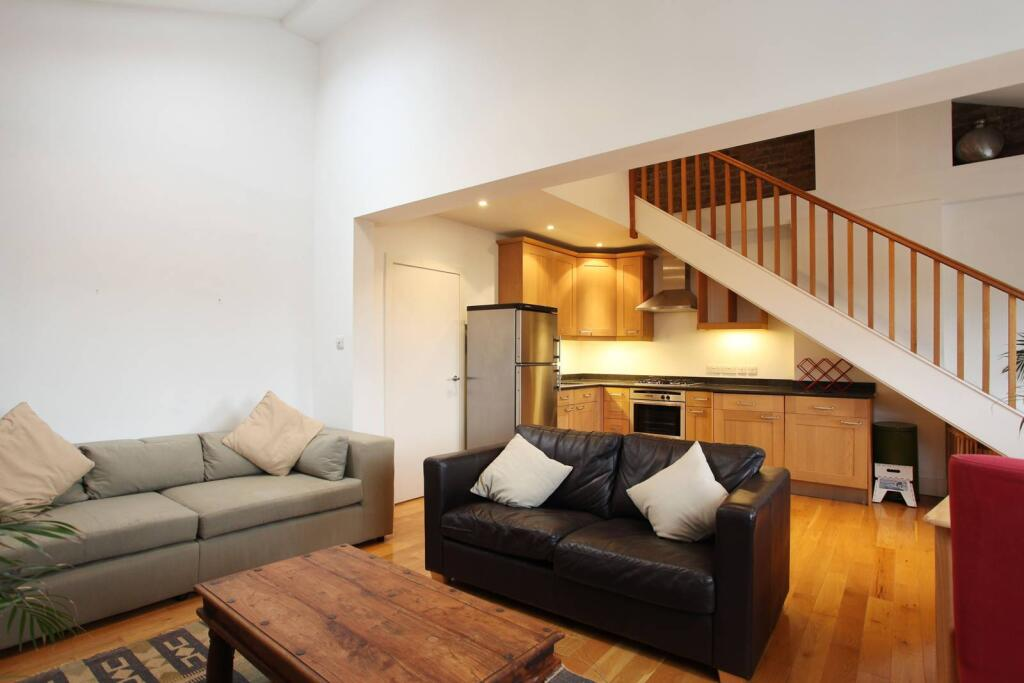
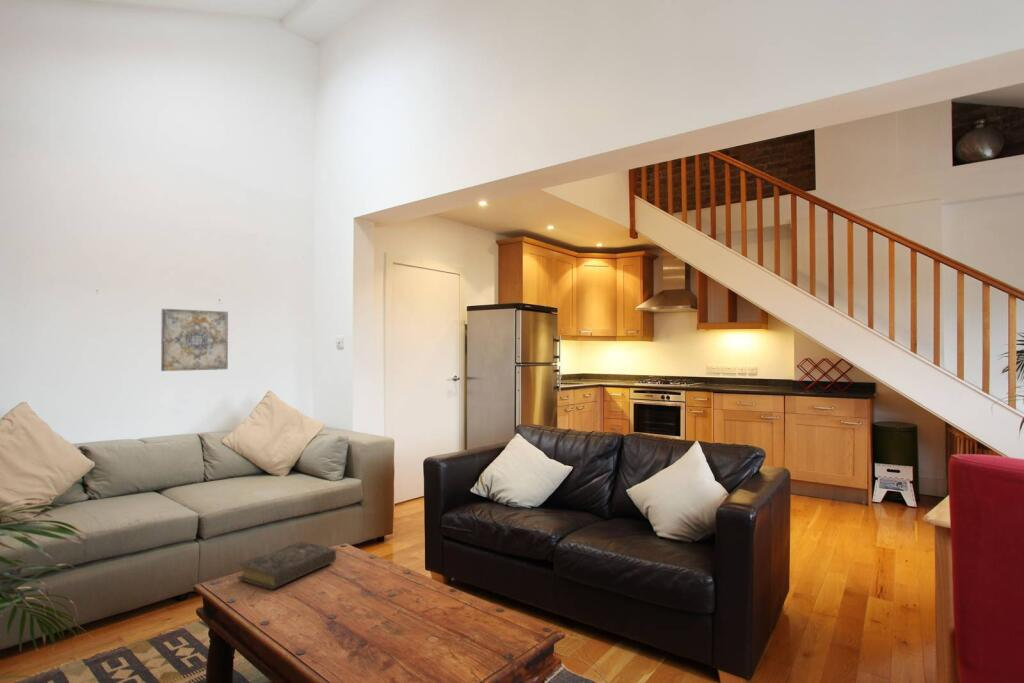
+ wall art (195, 340)
+ book (288, 563)
